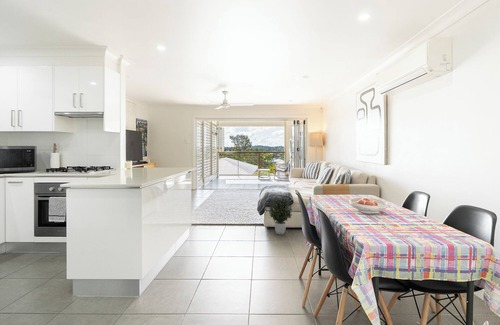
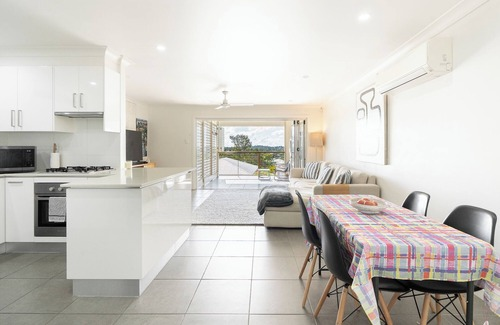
- potted plant (280, 216)
